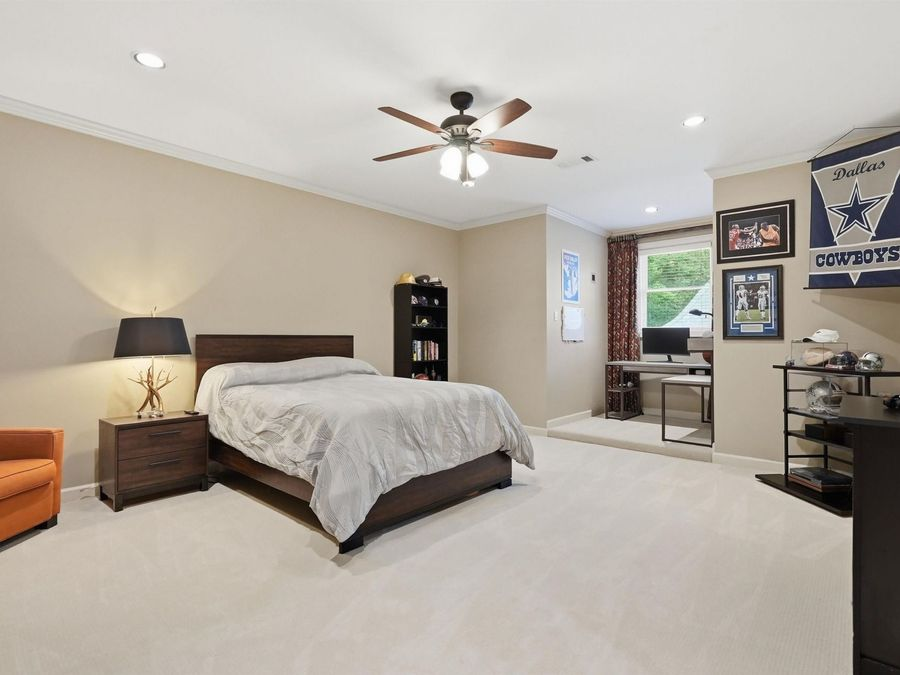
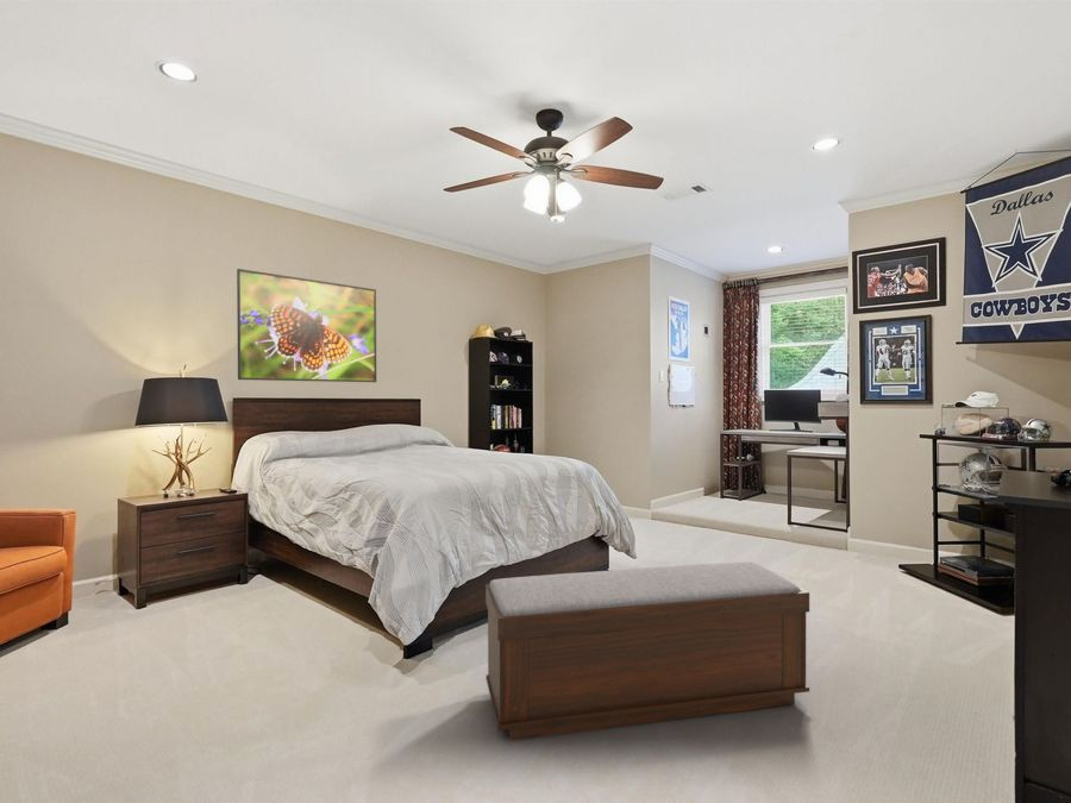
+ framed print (313, 330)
+ bench (643, 638)
